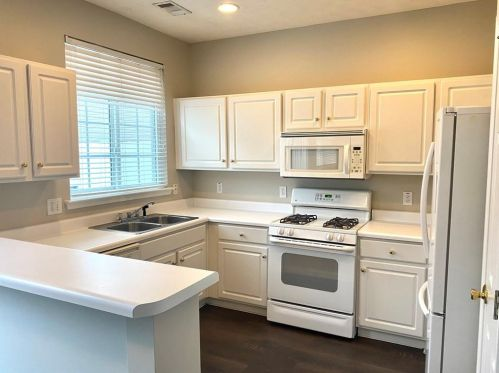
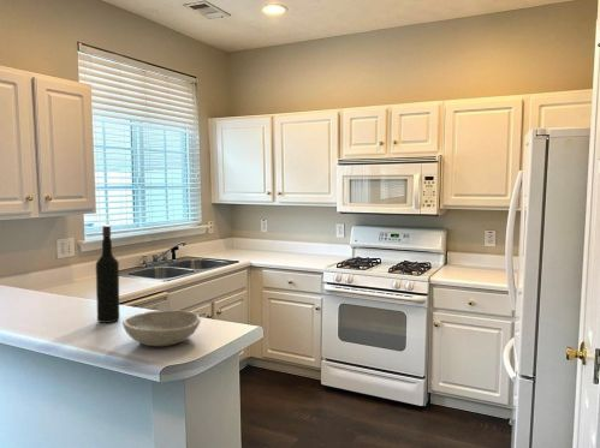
+ bowl (162, 329)
+ wine bottle (107, 273)
